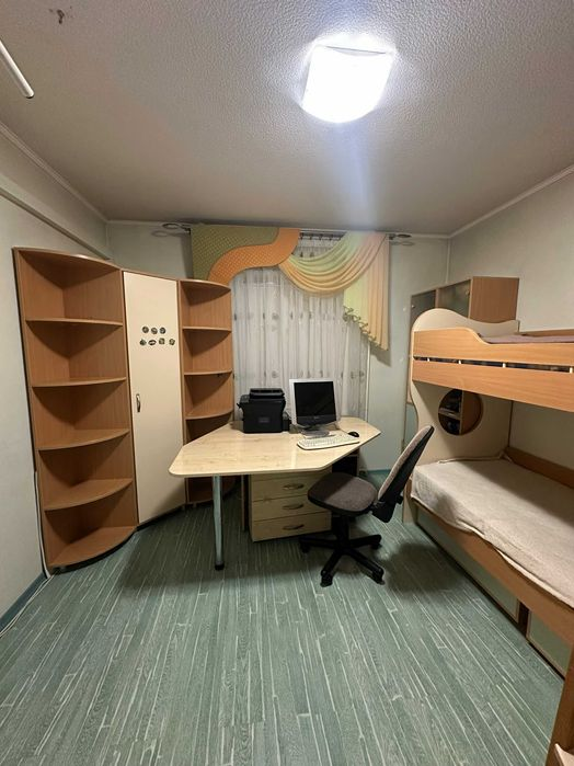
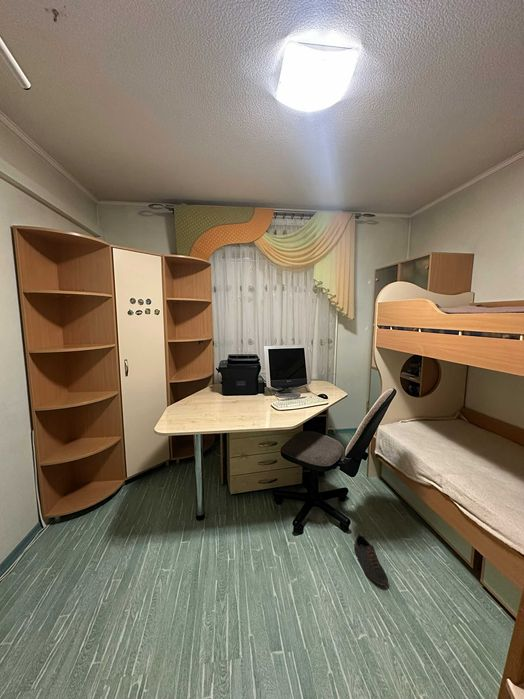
+ shoe (369, 557)
